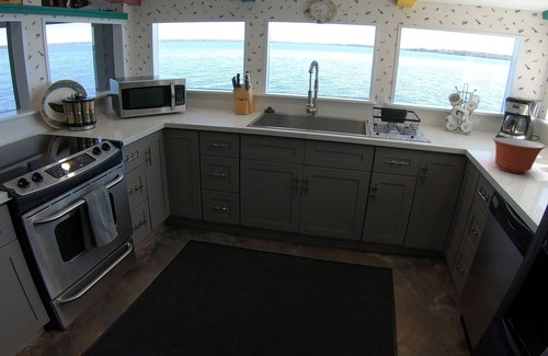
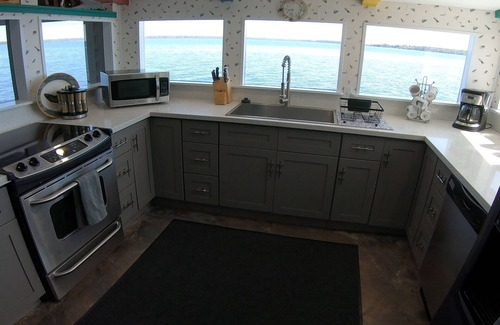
- mixing bowl (515, 156)
